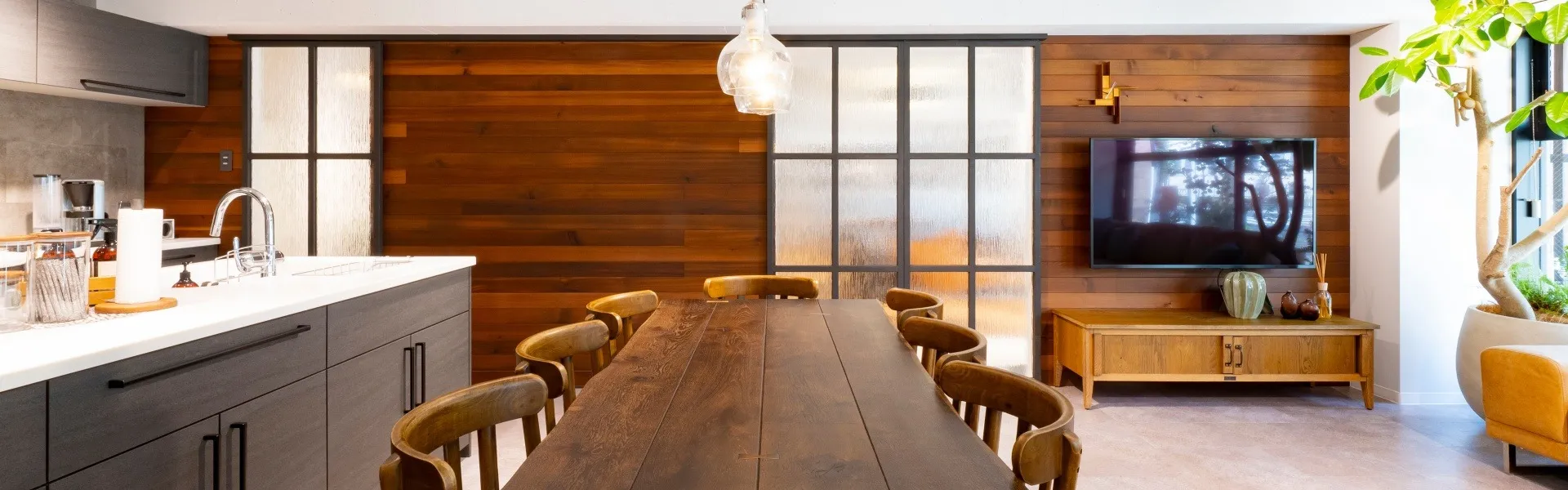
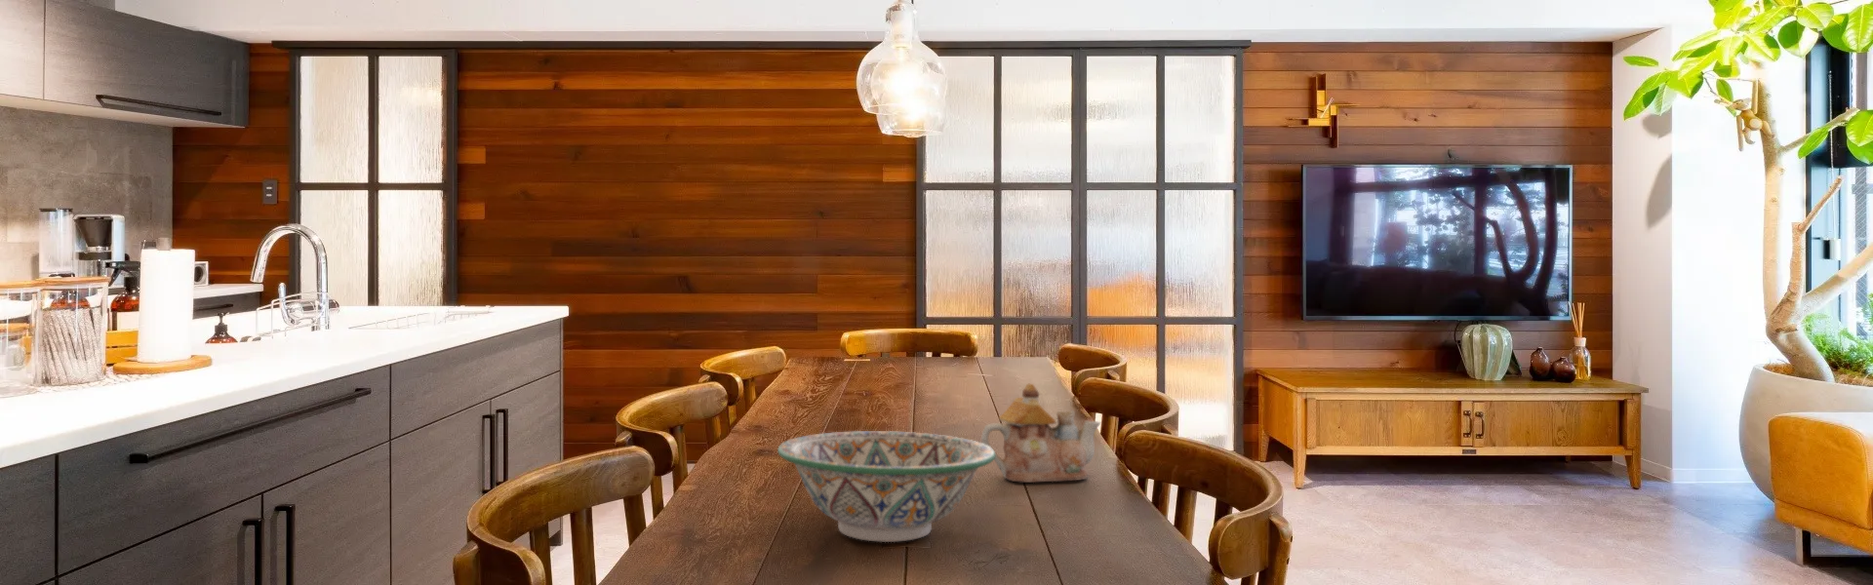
+ decorative bowl (886, 487)
+ teapot (1040, 429)
